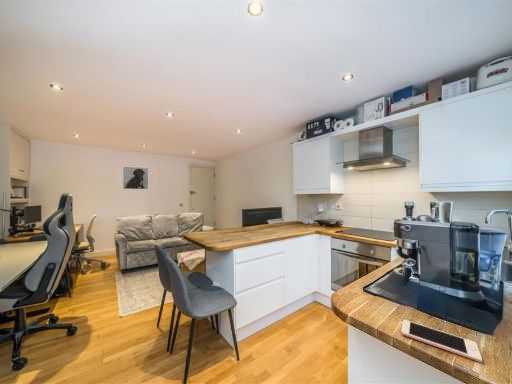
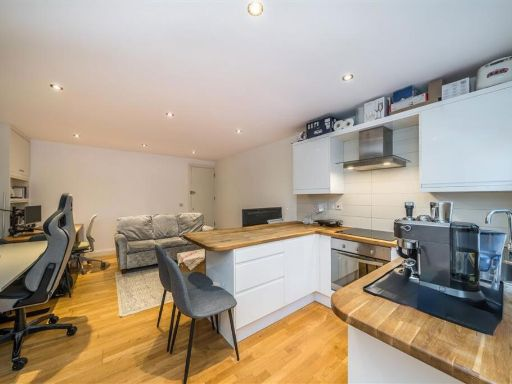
- cell phone (437, 338)
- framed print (135, 178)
